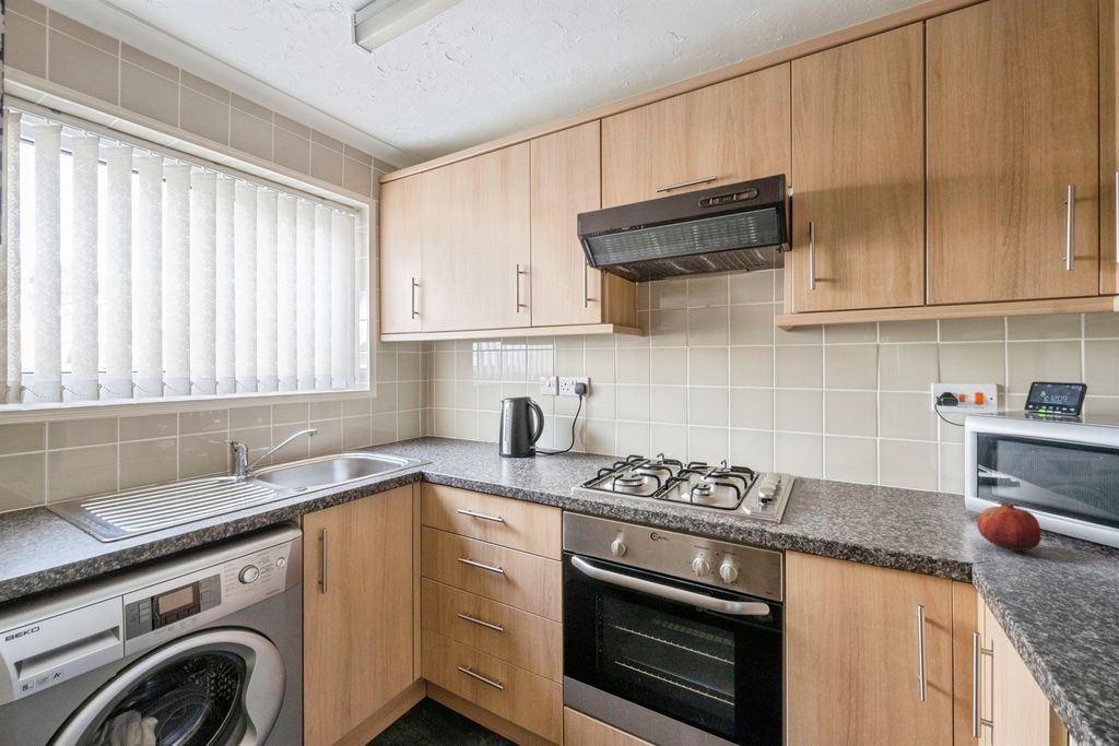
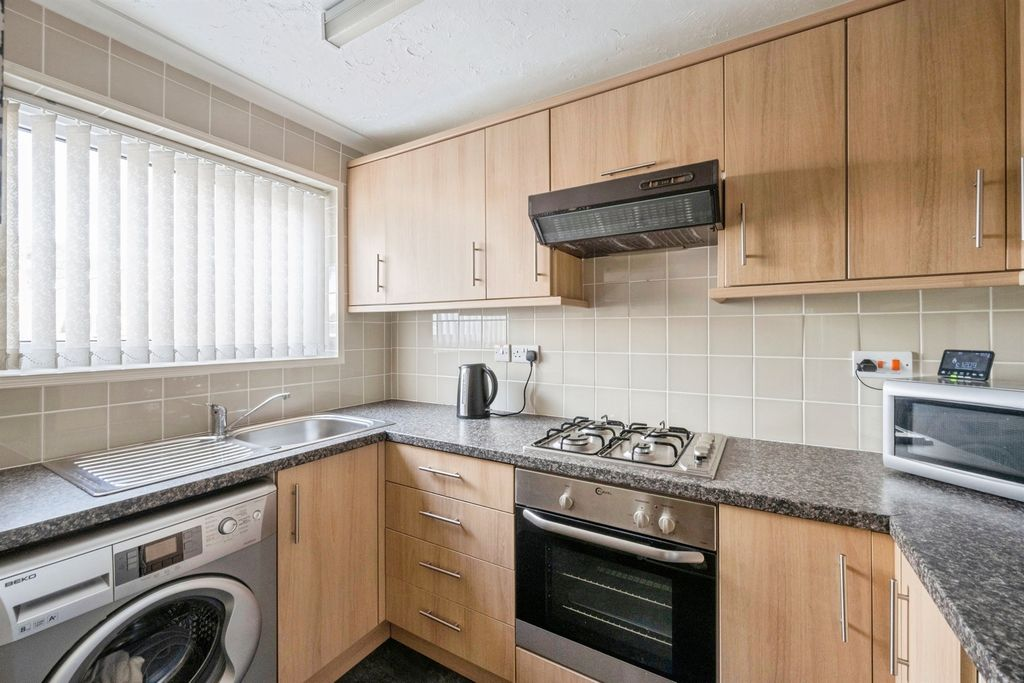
- fruit (1009, 525)
